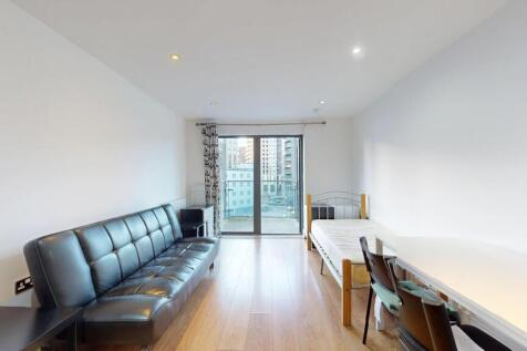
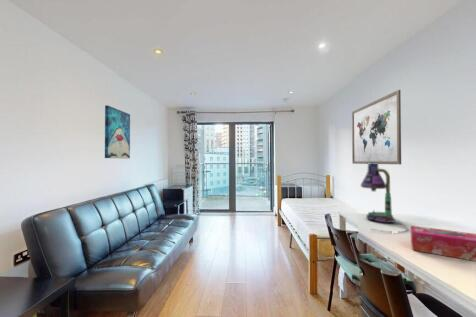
+ wall art (118, 134)
+ wall art (372, 133)
+ desk lamp (374, 191)
+ tissue box (445, 242)
